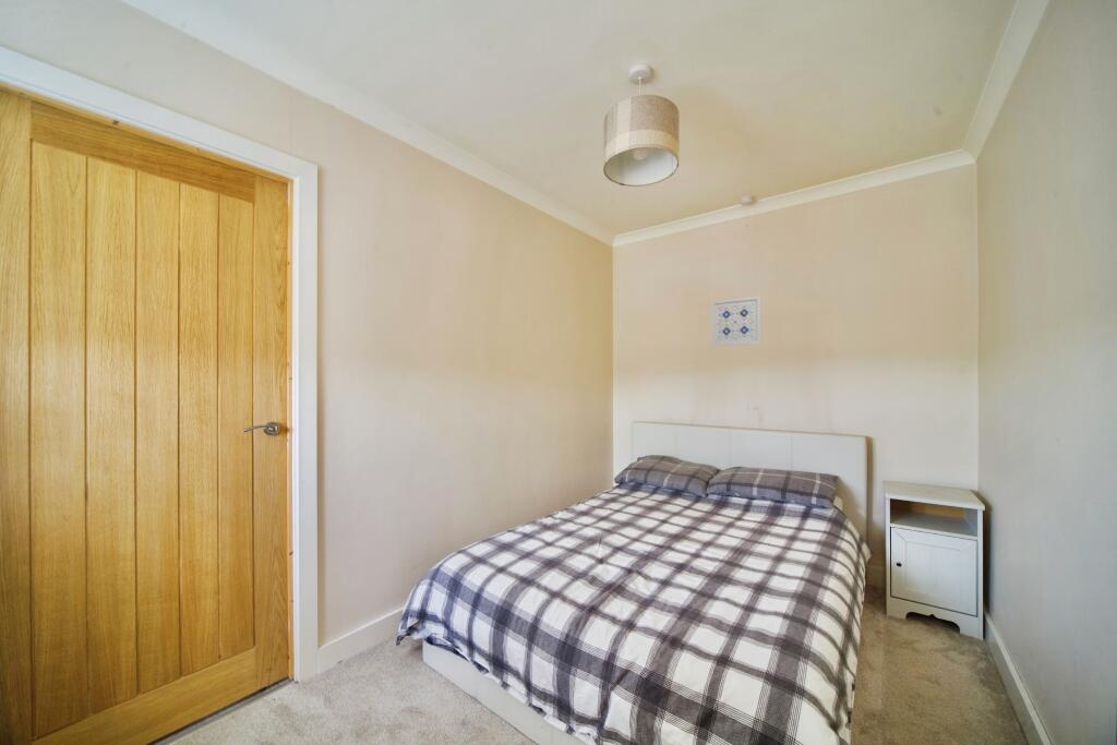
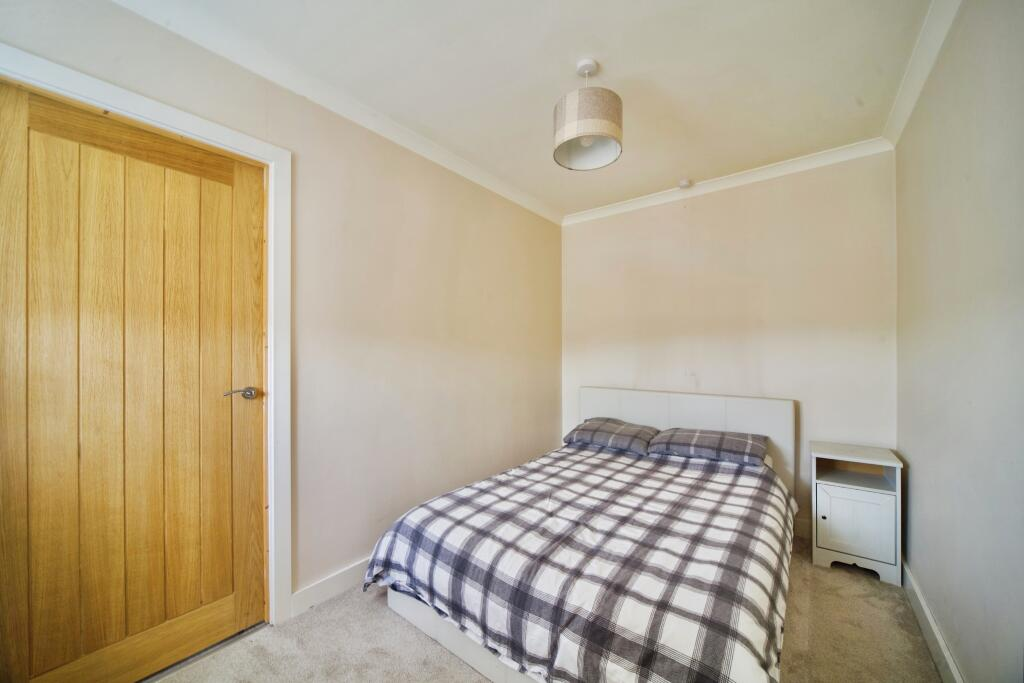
- wall art (735, 322)
